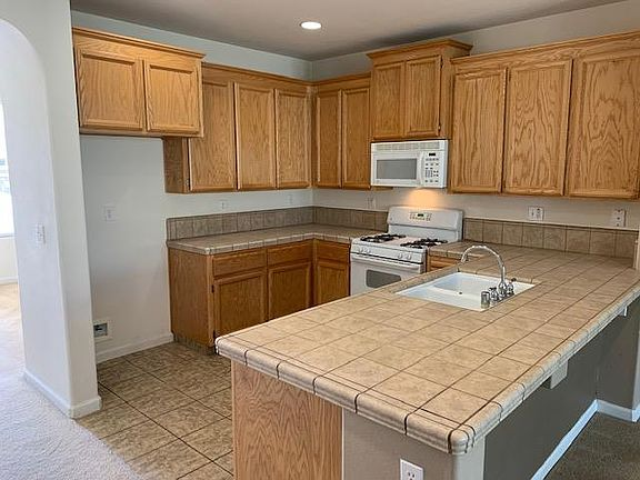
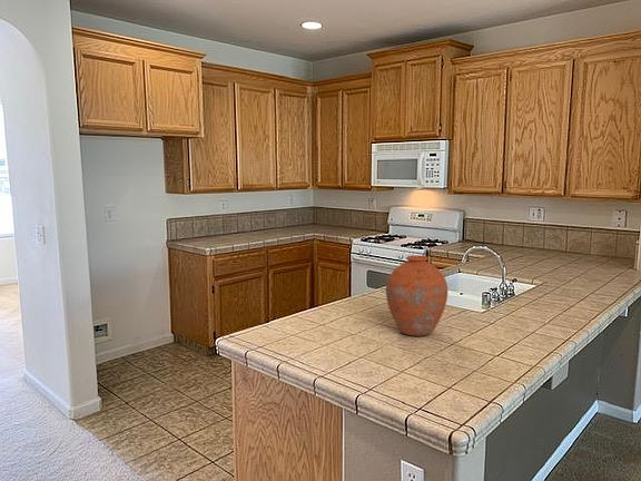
+ vase (416, 294)
